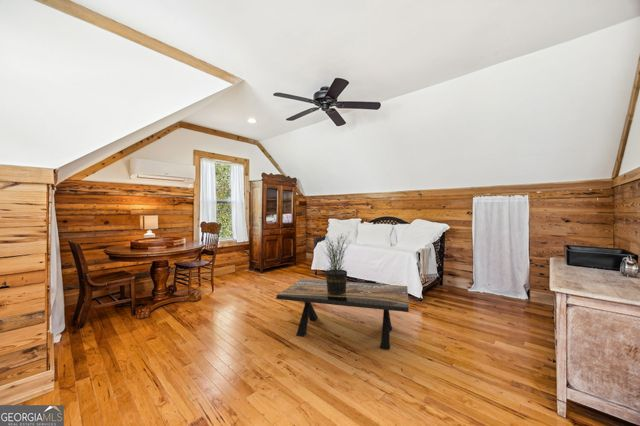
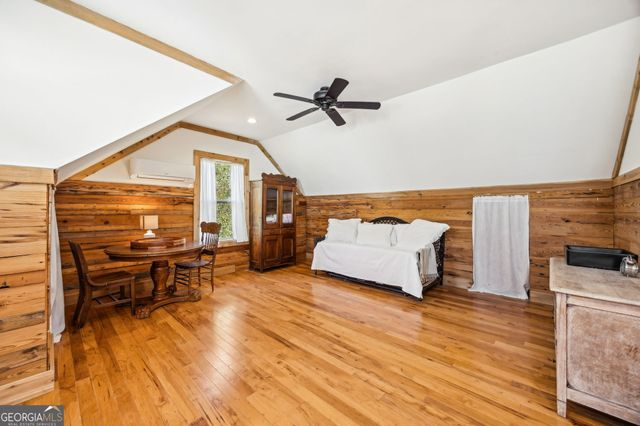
- coffee table (345, 305)
- potted plant (337, 261)
